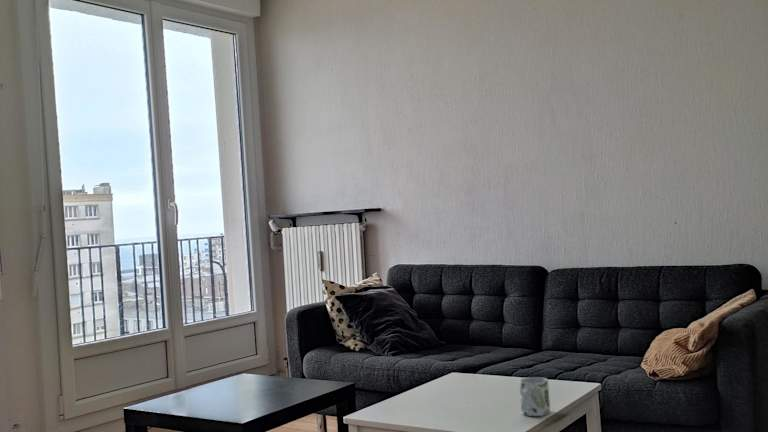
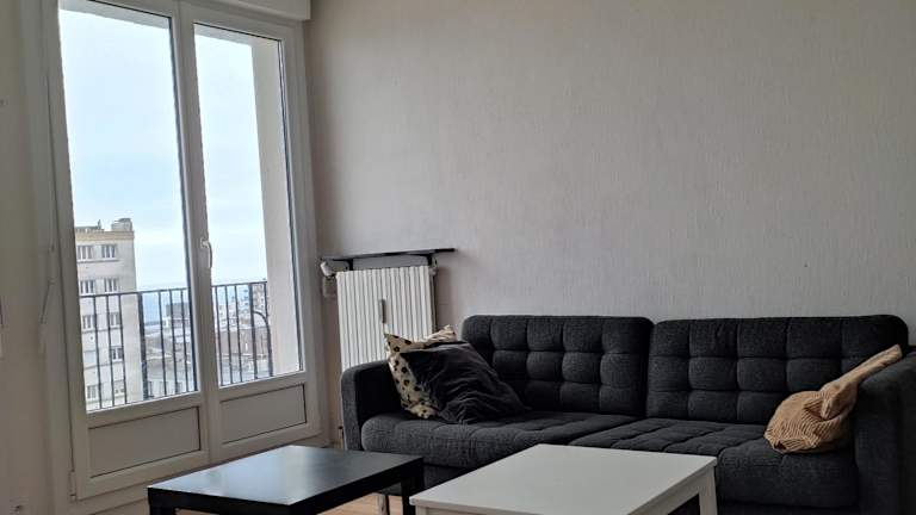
- mug (532, 397)
